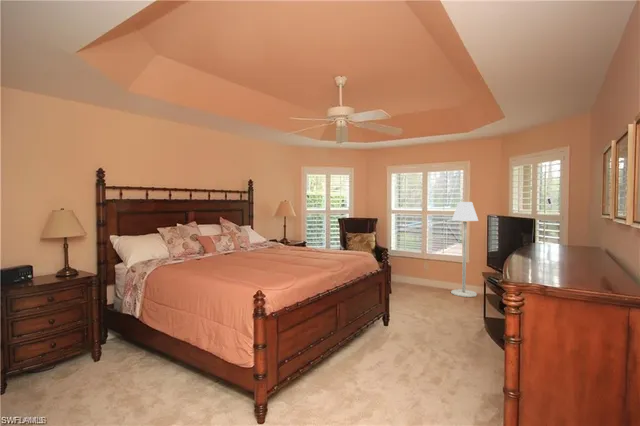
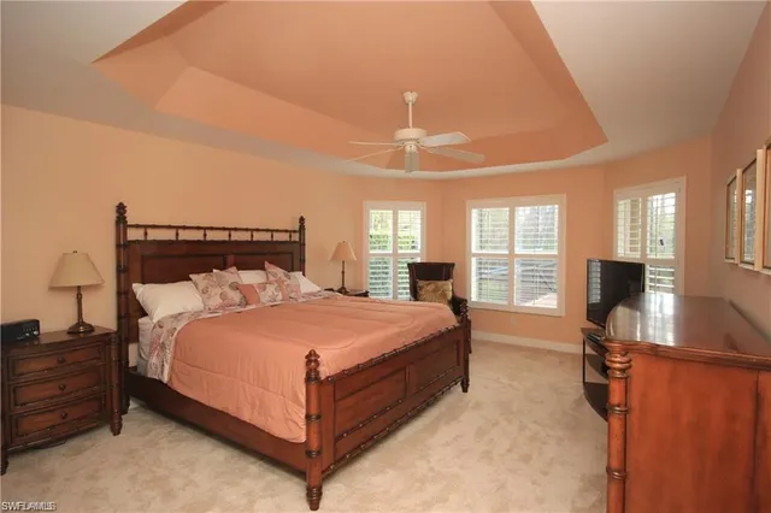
- floor lamp (464, 248)
